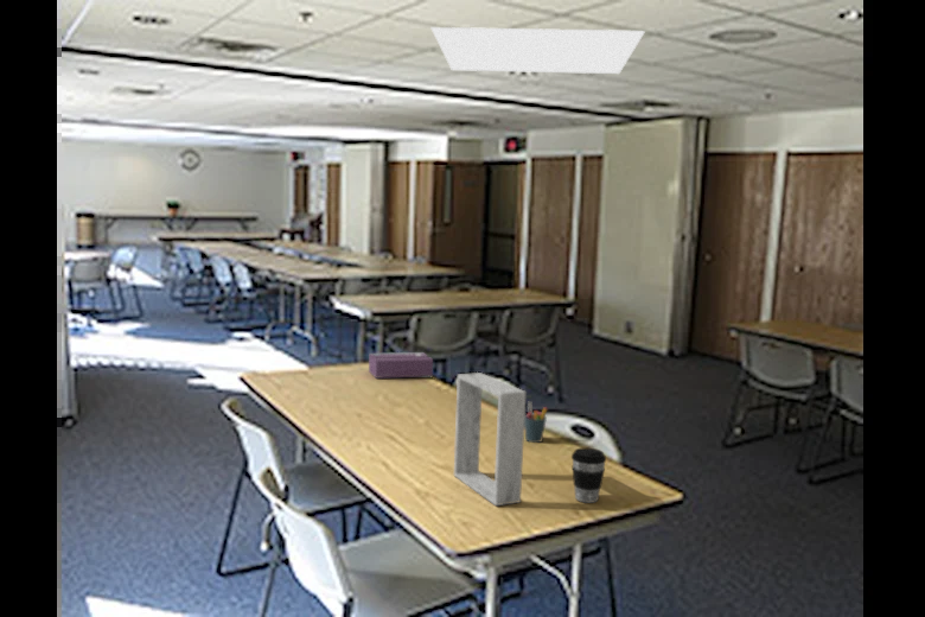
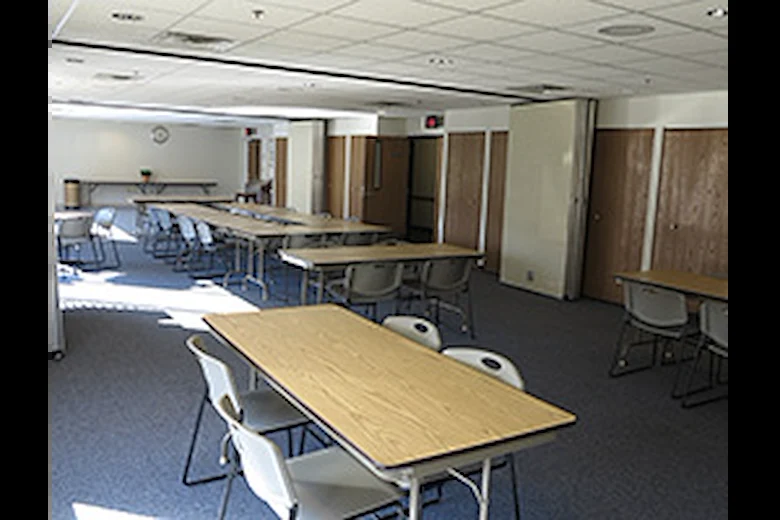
- tissue box (400, 364)
- coffee cup (587, 475)
- light panel (535, 45)
- pen holder (535, 421)
- picture frame (479, 435)
